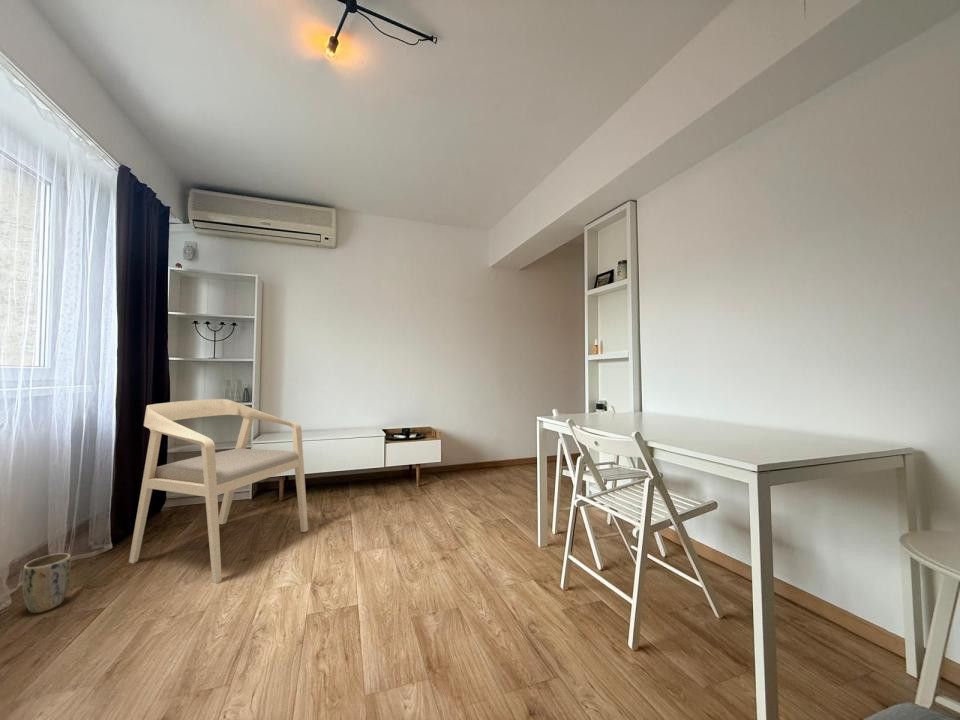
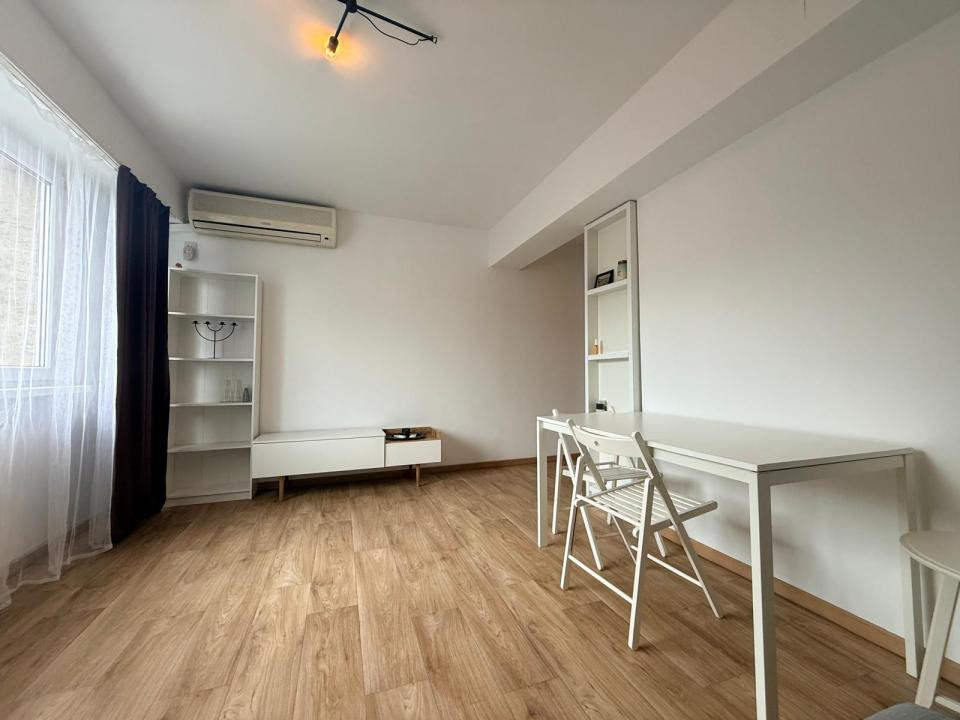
- armchair (224, 474)
- plant pot (46, 583)
